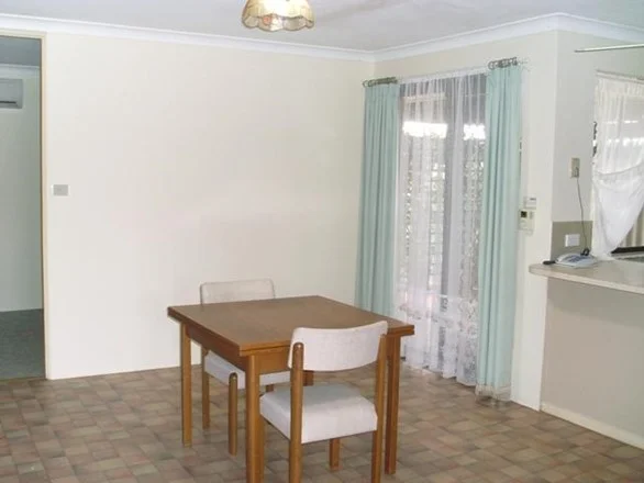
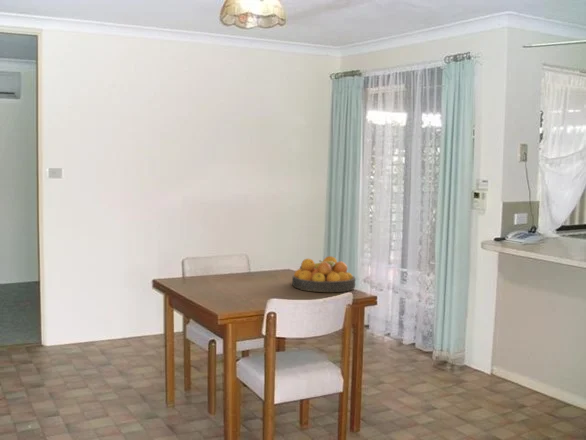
+ fruit bowl (323, 272)
